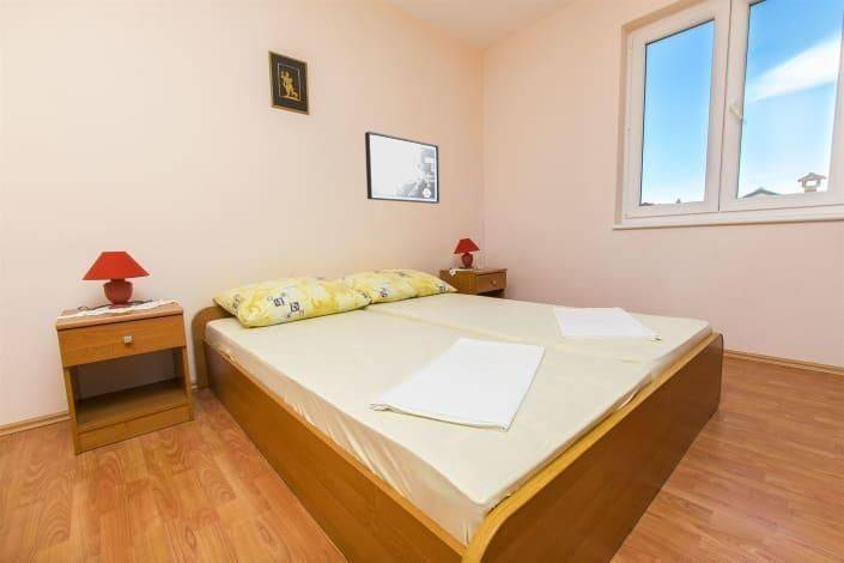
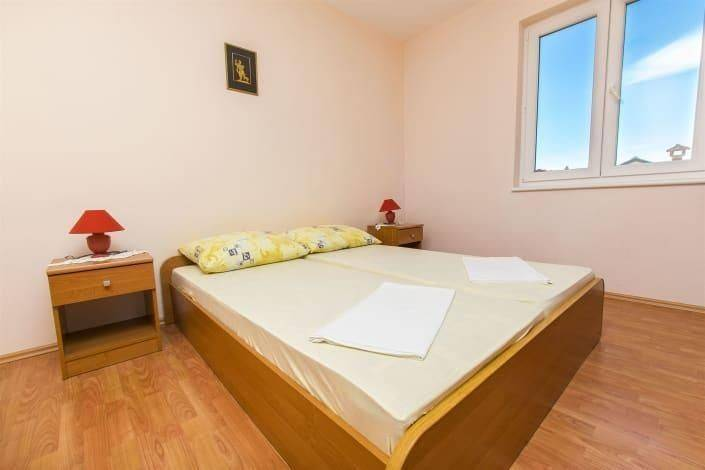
- wall art (405, 170)
